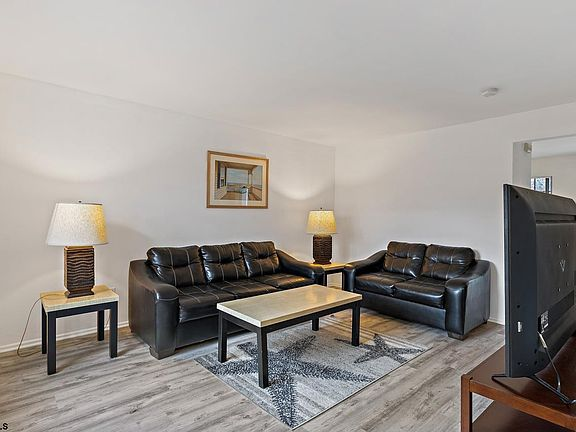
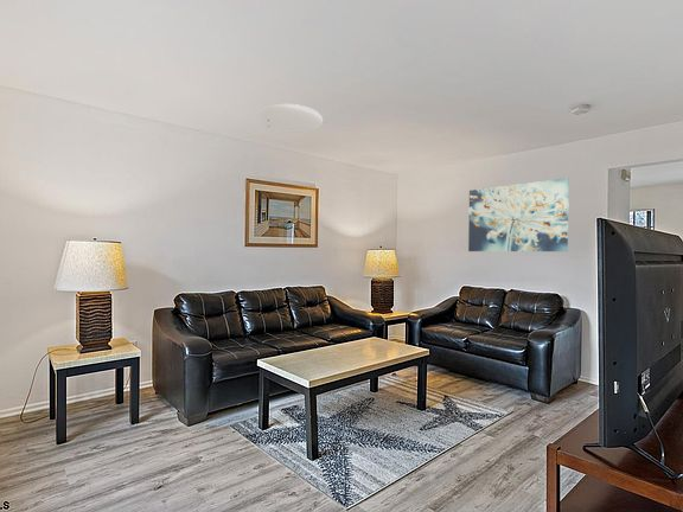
+ ceiling light (291, 119)
+ wall art (513, 218)
